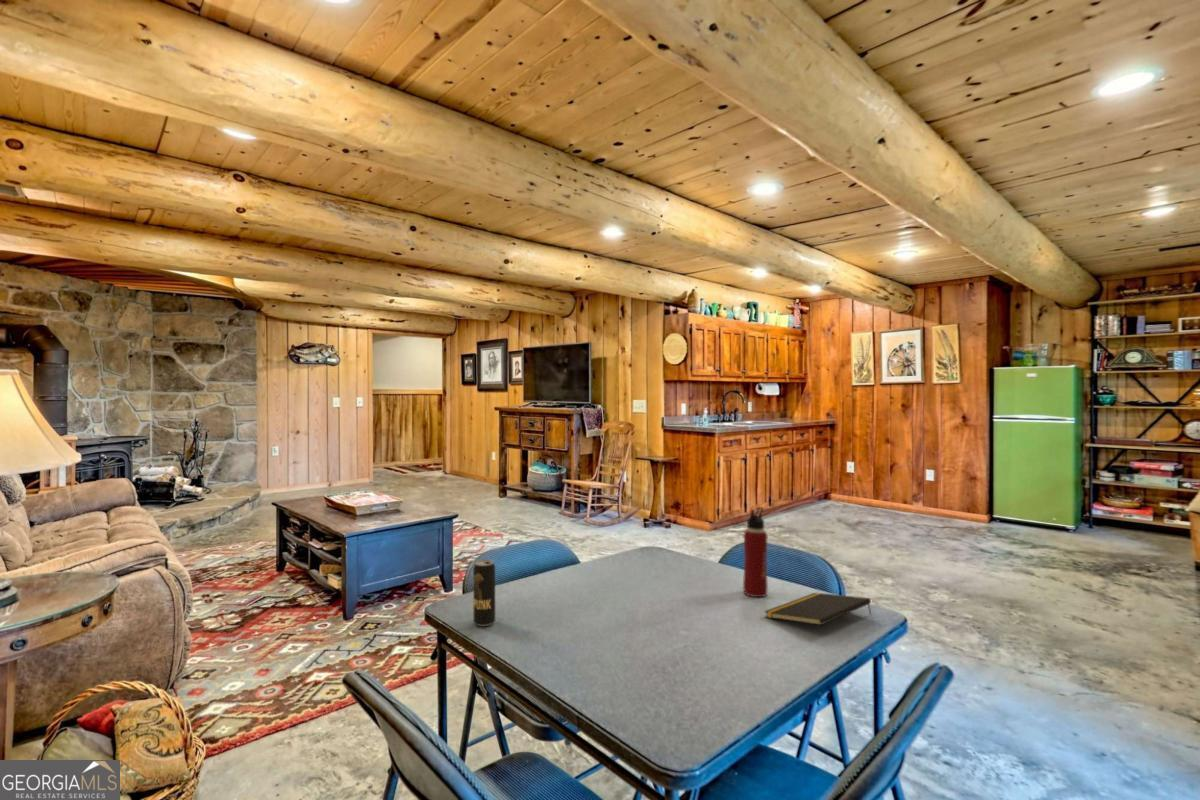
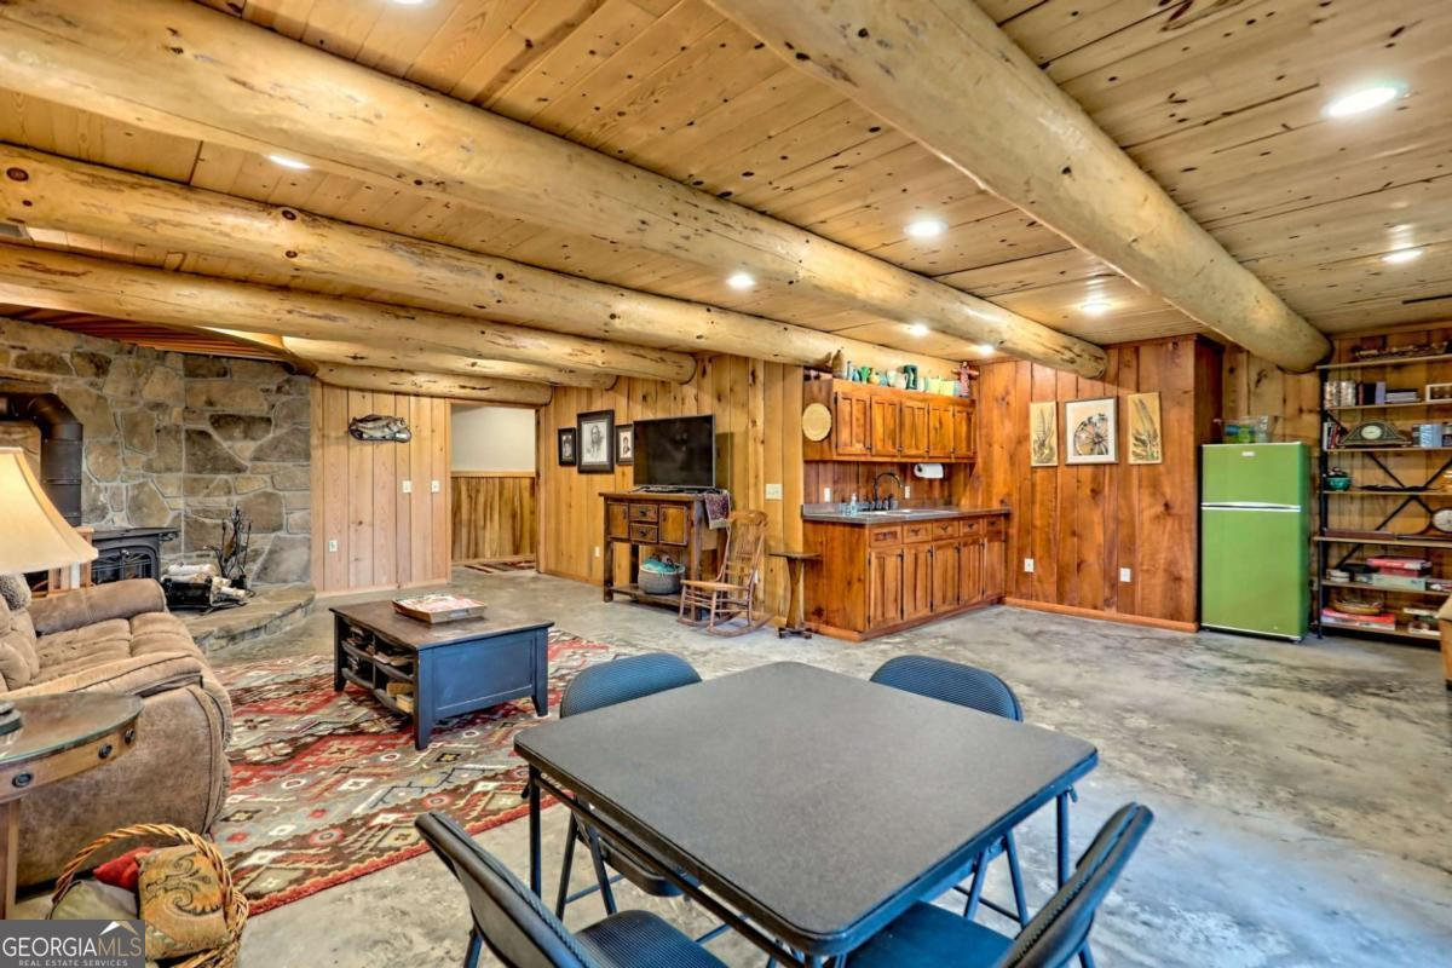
- notepad (817, 607)
- beverage can (484, 590)
- water bottle (755, 550)
